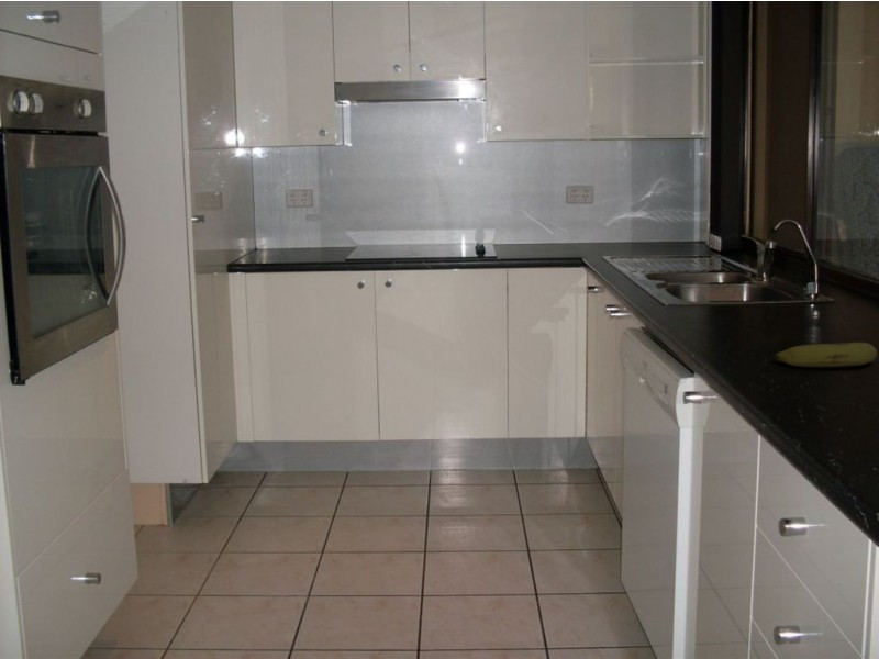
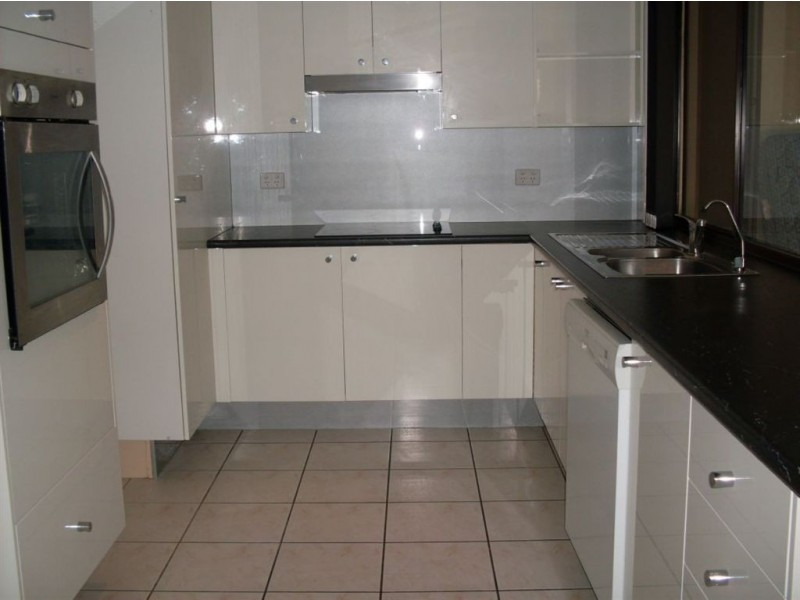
- fruit (824, 349)
